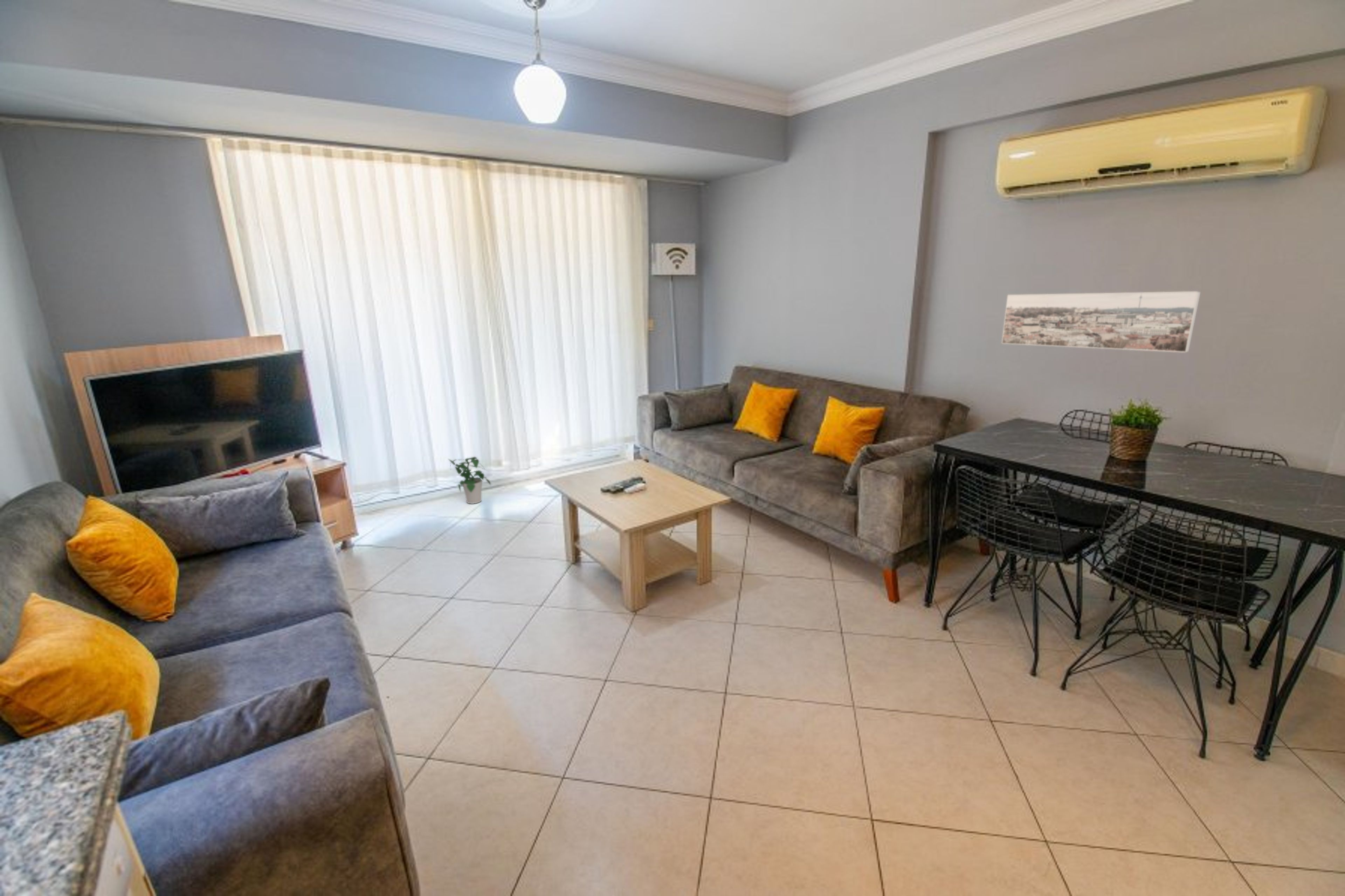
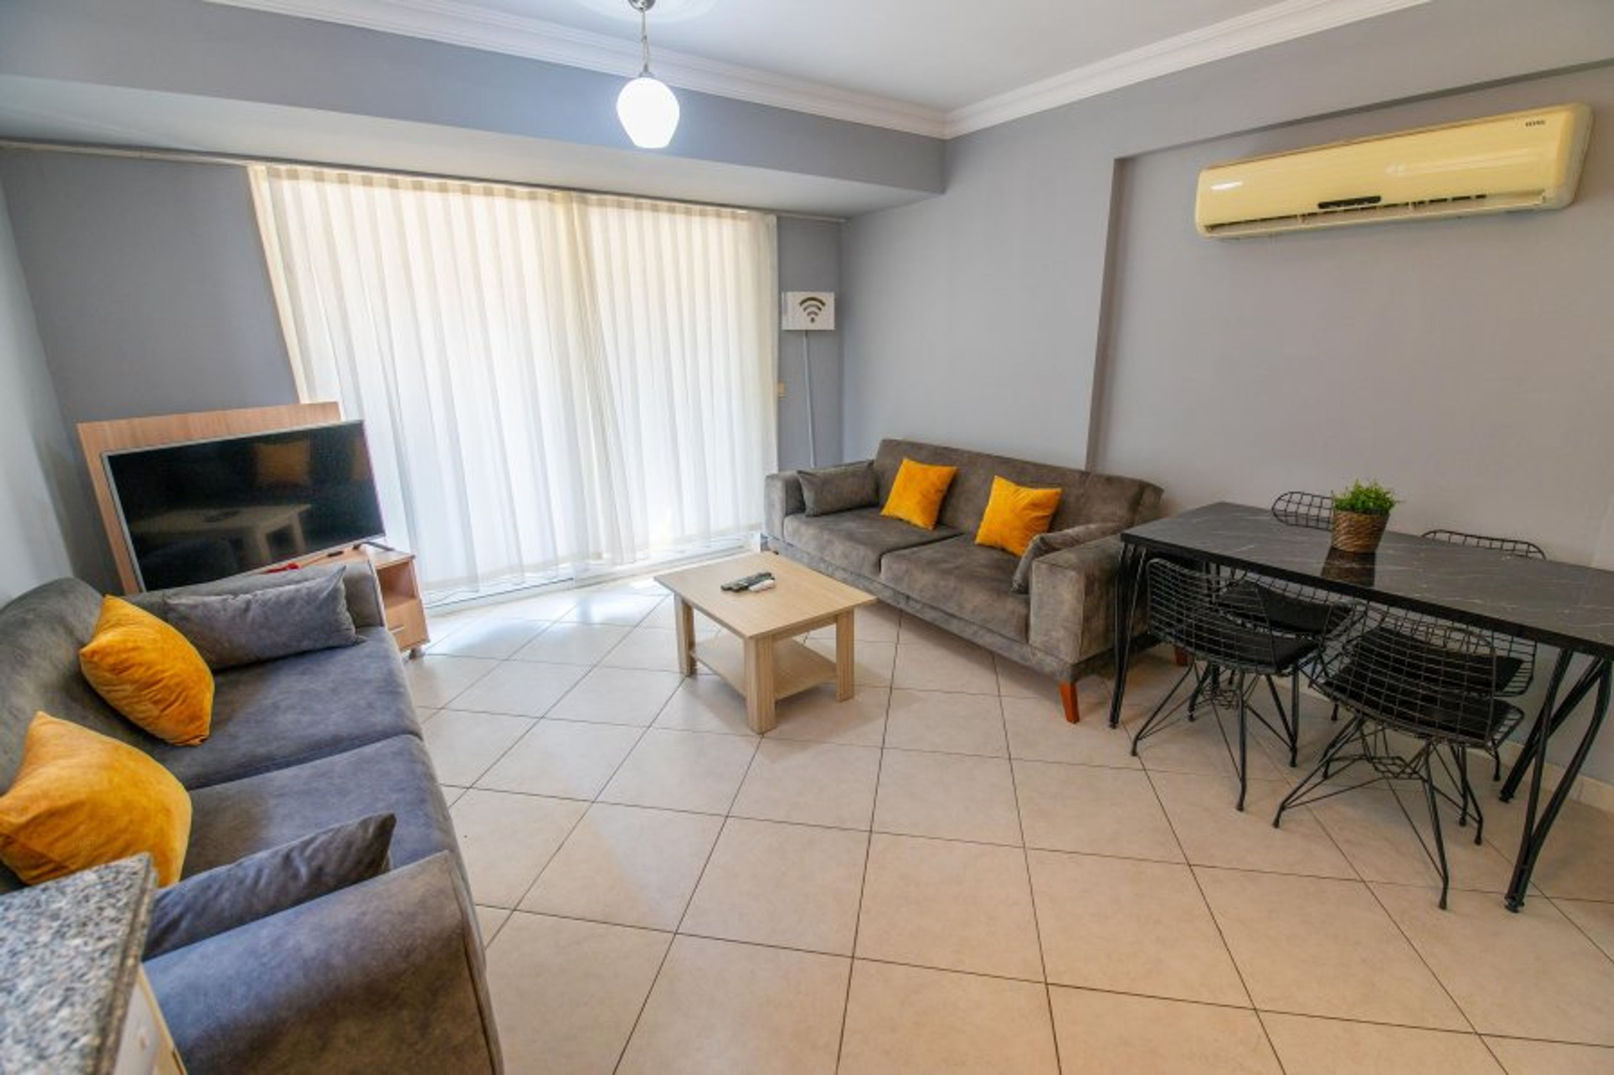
- potted plant (471, 479)
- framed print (1089, 320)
